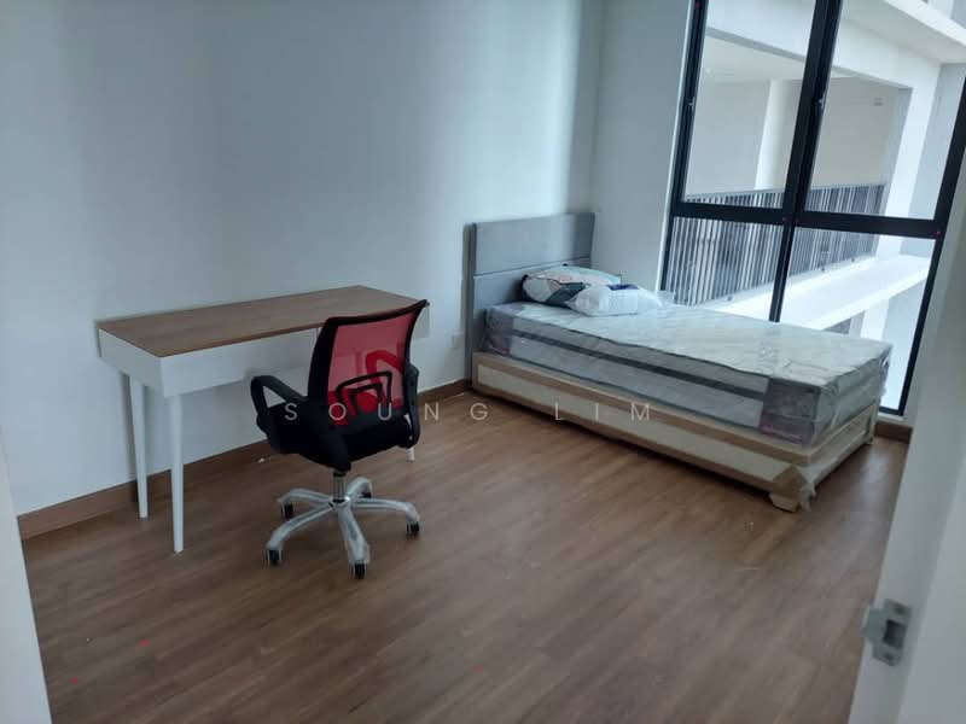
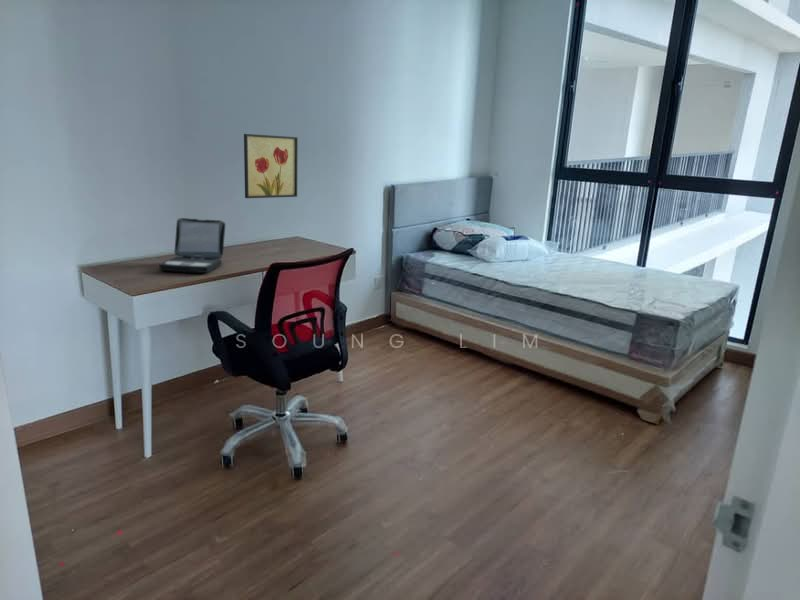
+ laptop (192, 244)
+ wall art (271, 166)
